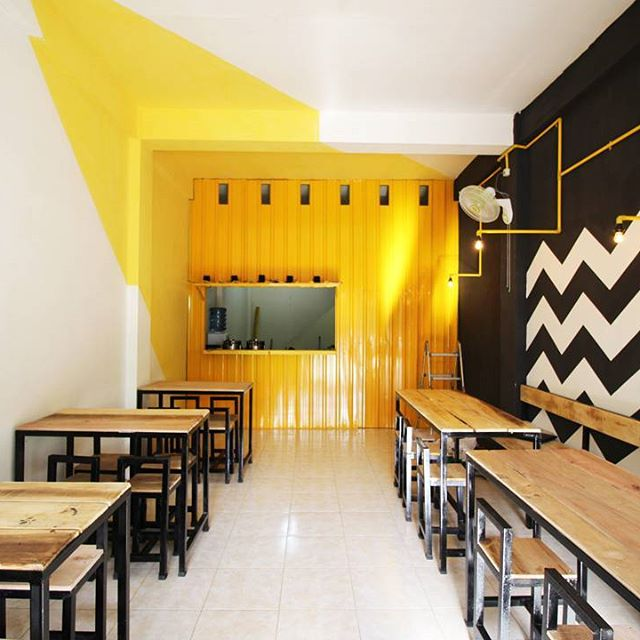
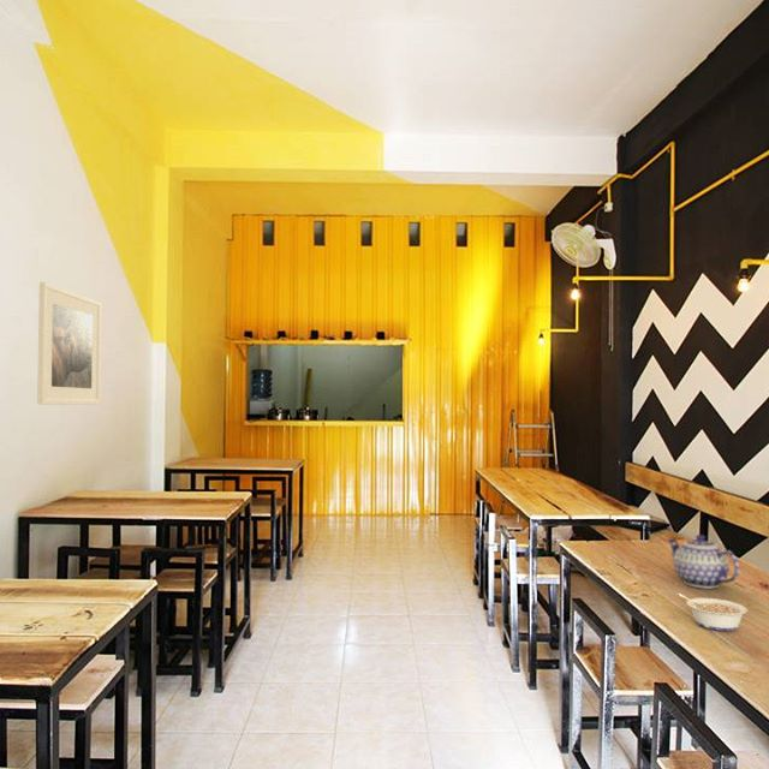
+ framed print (72, 348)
+ teapot (701, 559)
+ legume (714, 613)
